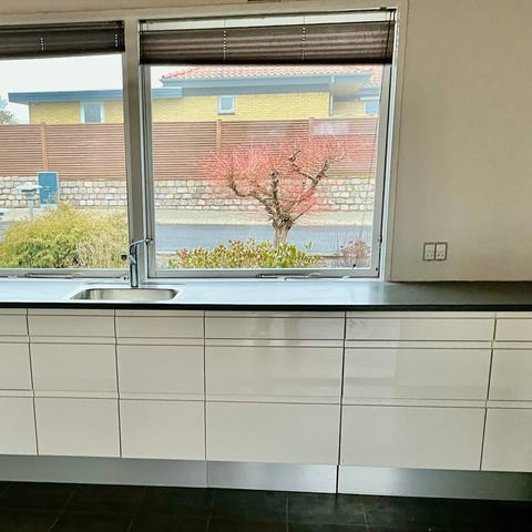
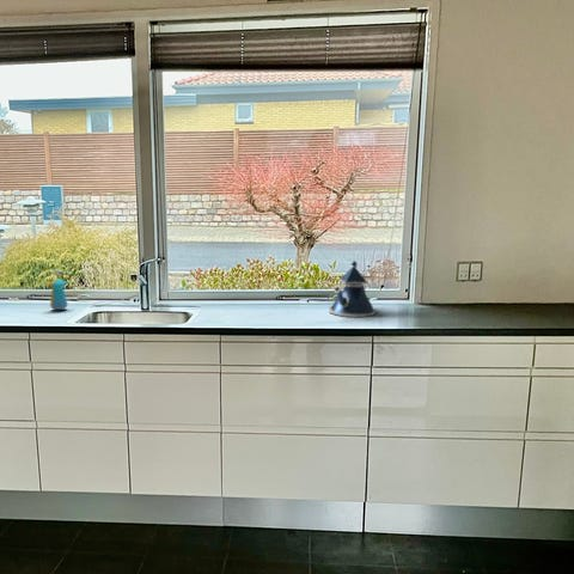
+ soap dispenser (57, 289)
+ teapot (350, 286)
